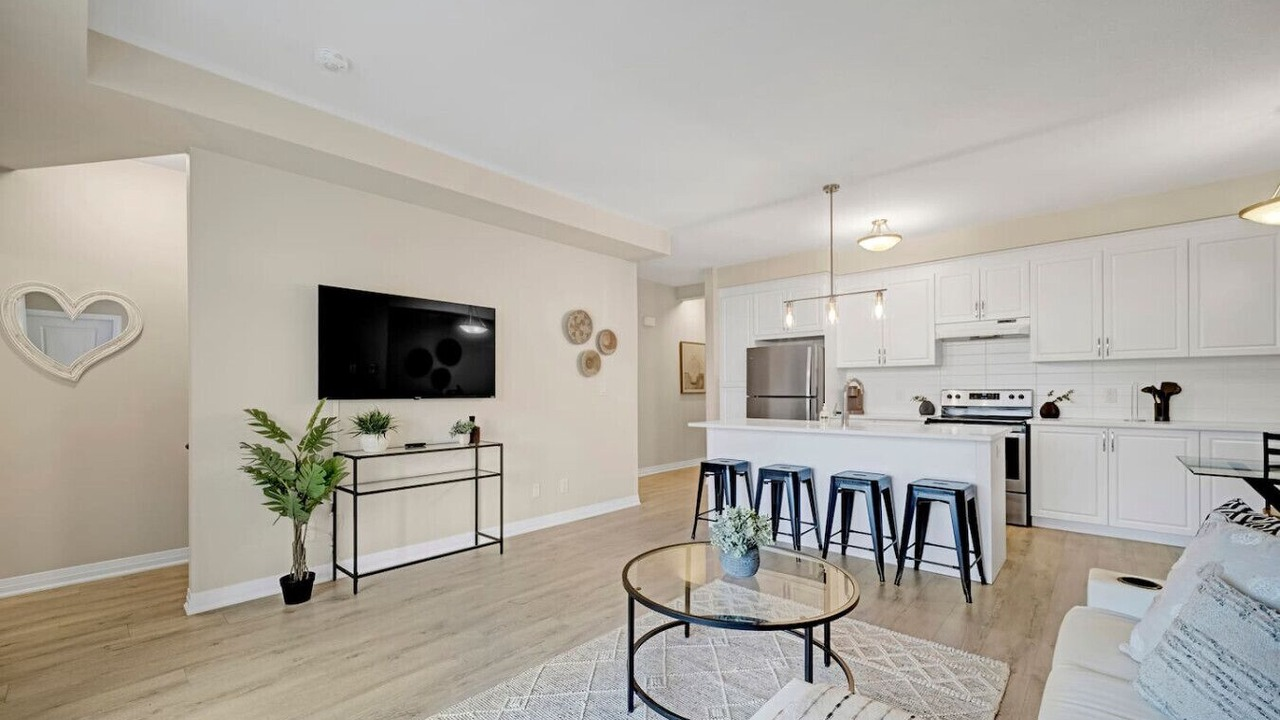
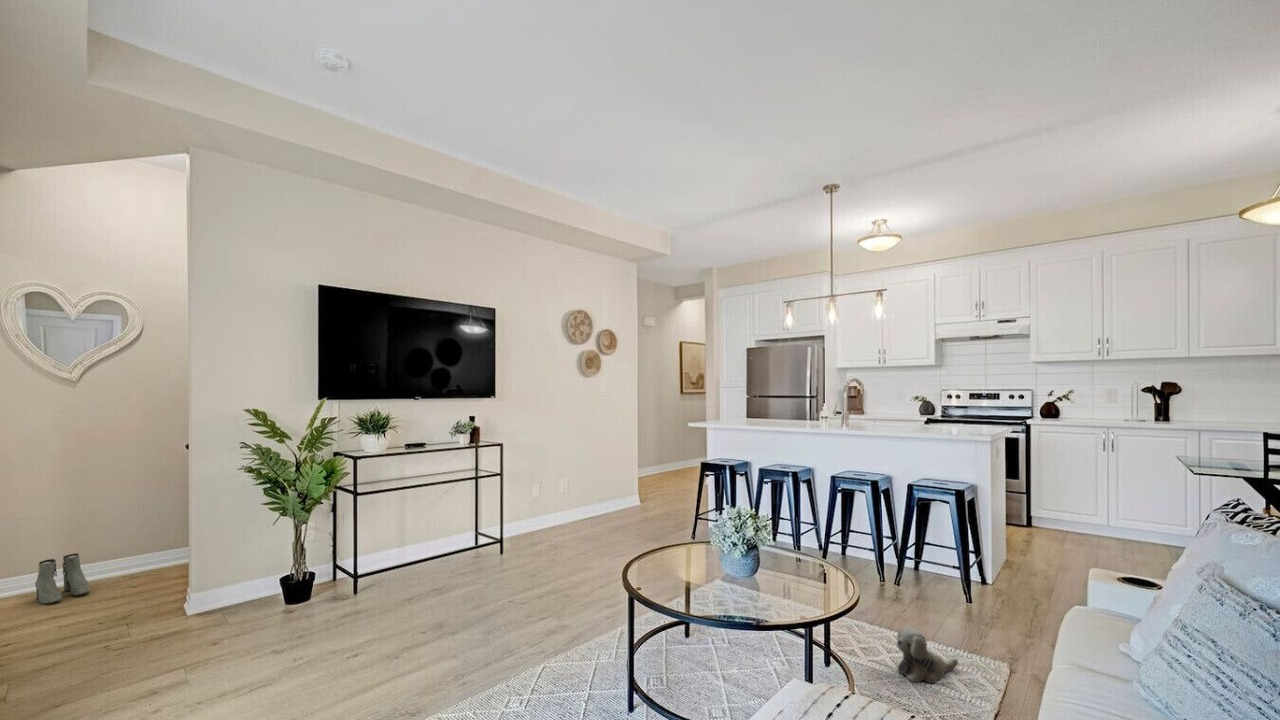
+ plush toy (929, 652)
+ boots (64, 577)
